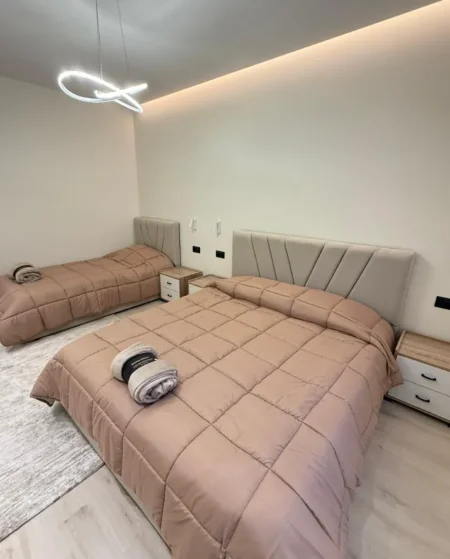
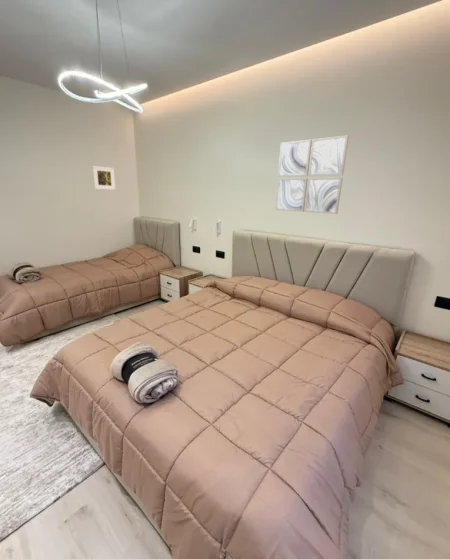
+ wall art (308, 178)
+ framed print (104, 178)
